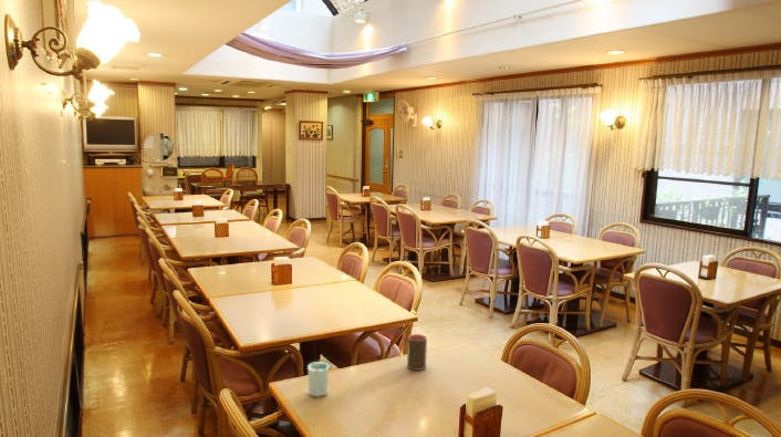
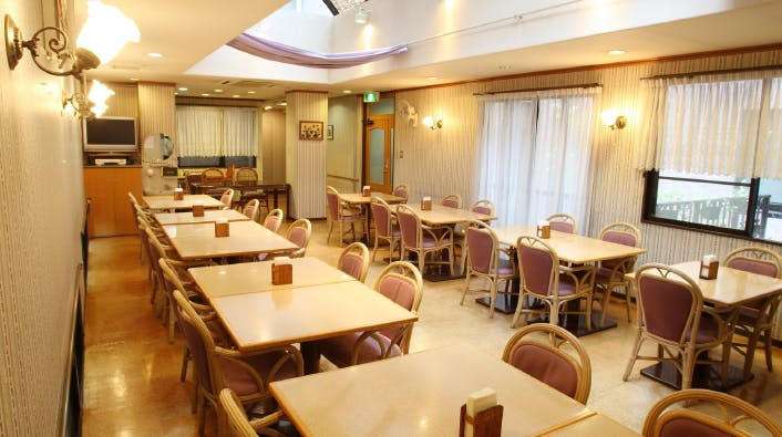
- cup (417, 352)
- cup (317, 376)
